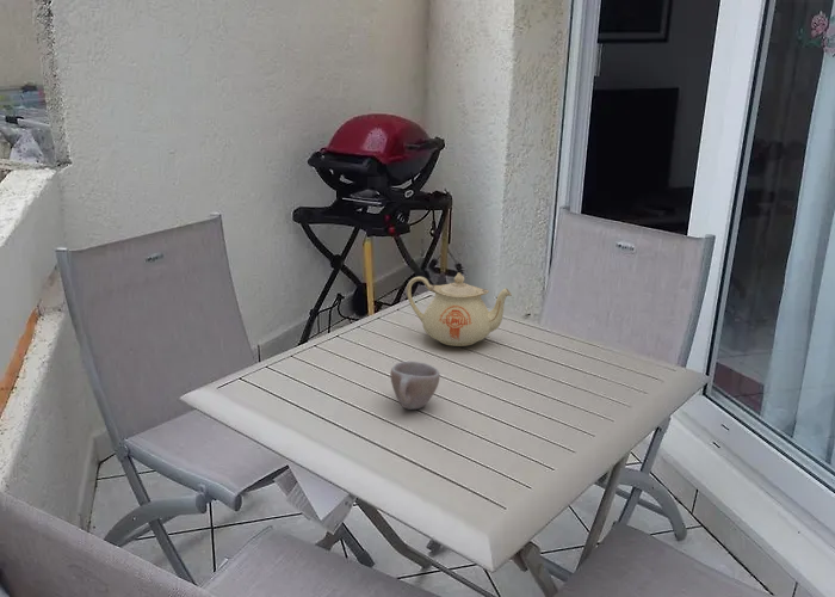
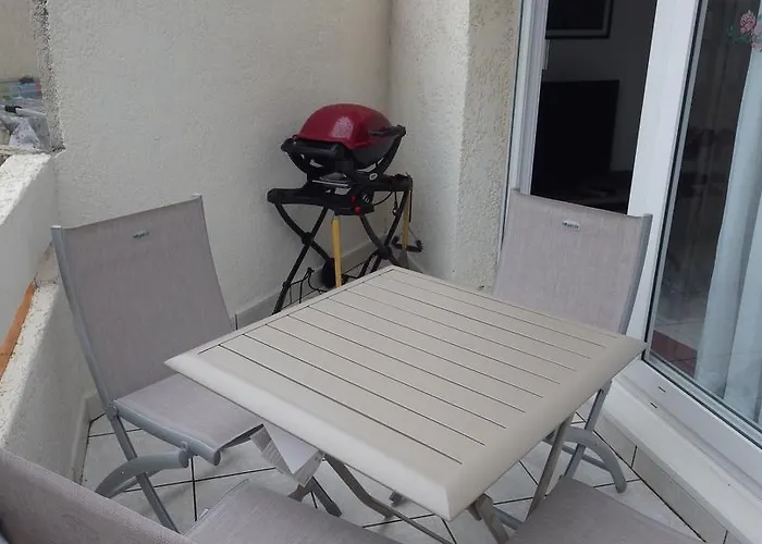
- cup (413, 389)
- teapot (457, 306)
